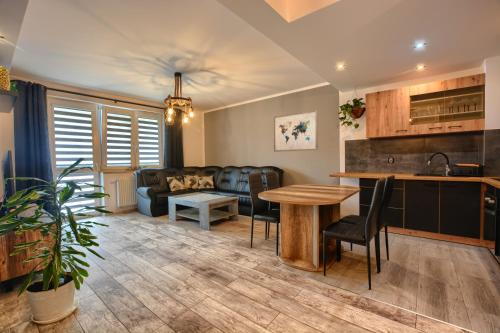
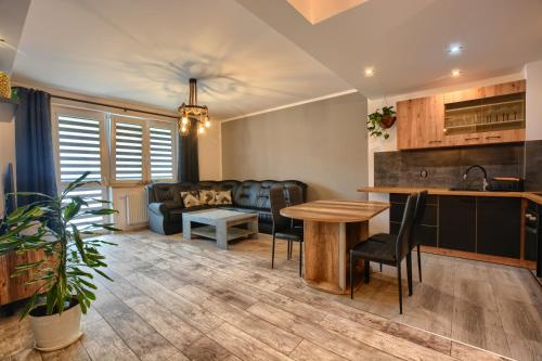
- wall art (294, 132)
